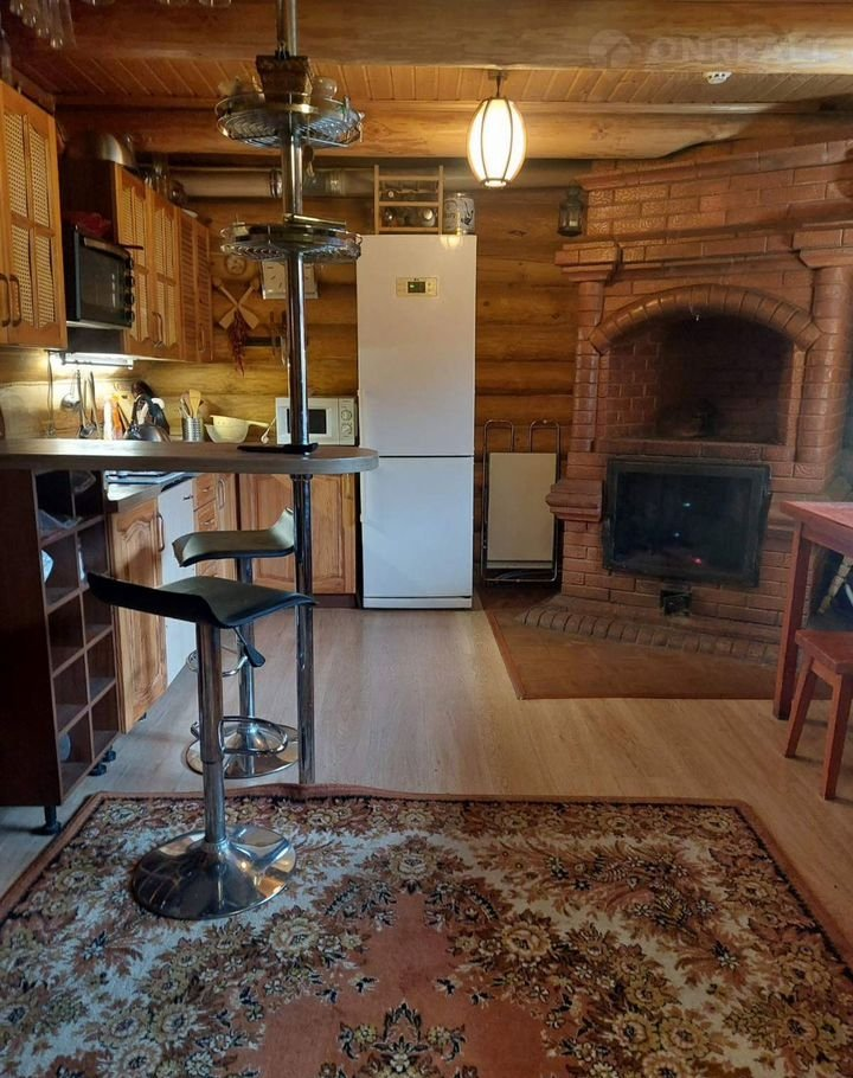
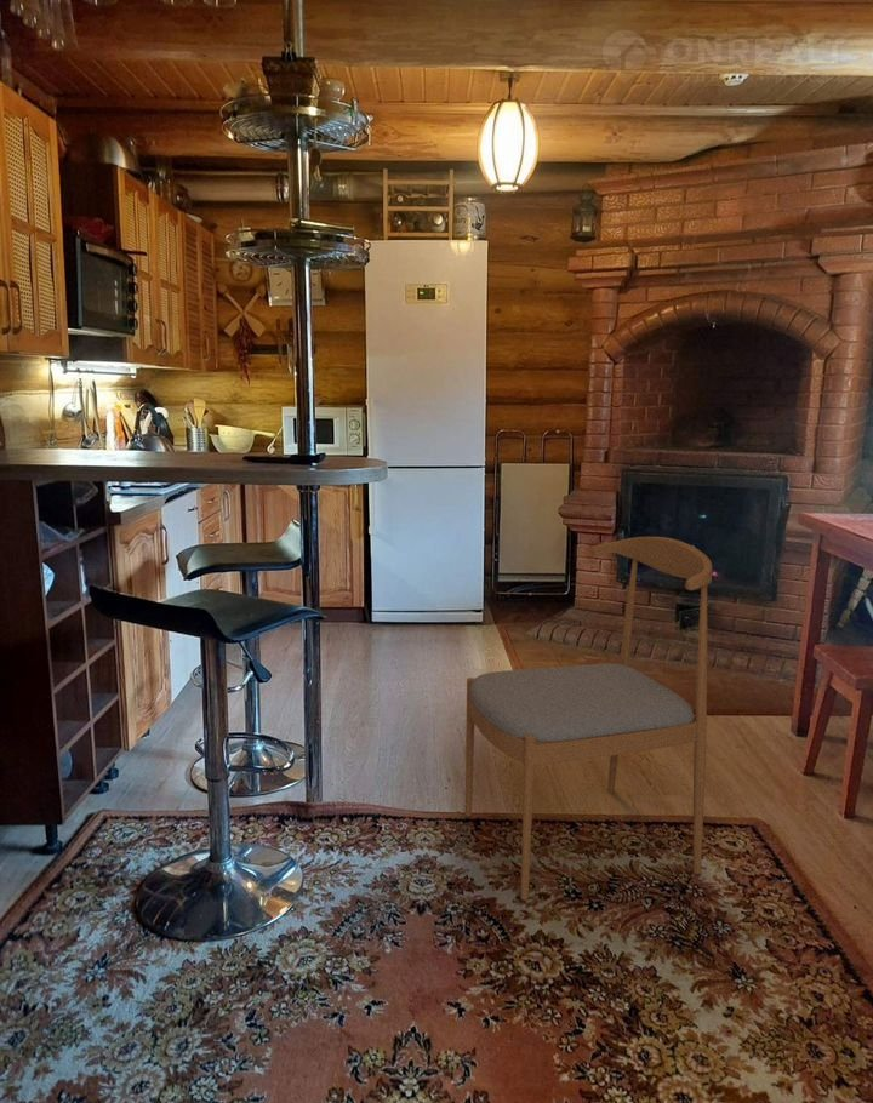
+ dining chair (578, 696)
